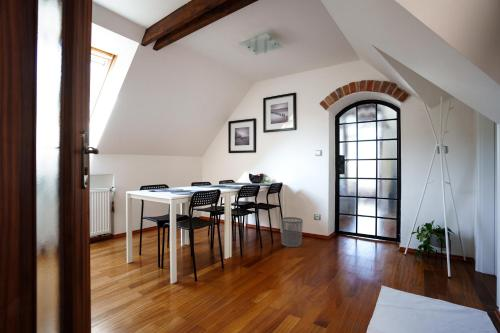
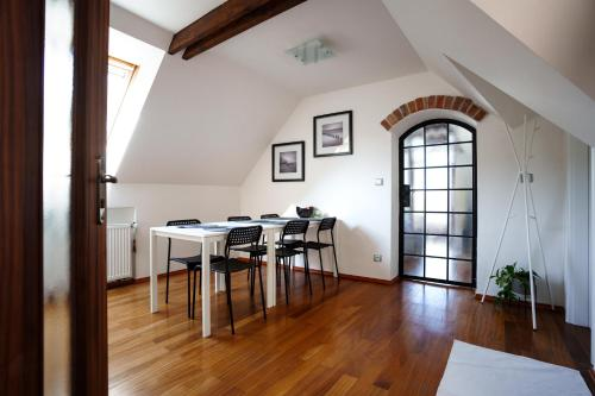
- waste bin (291, 231)
